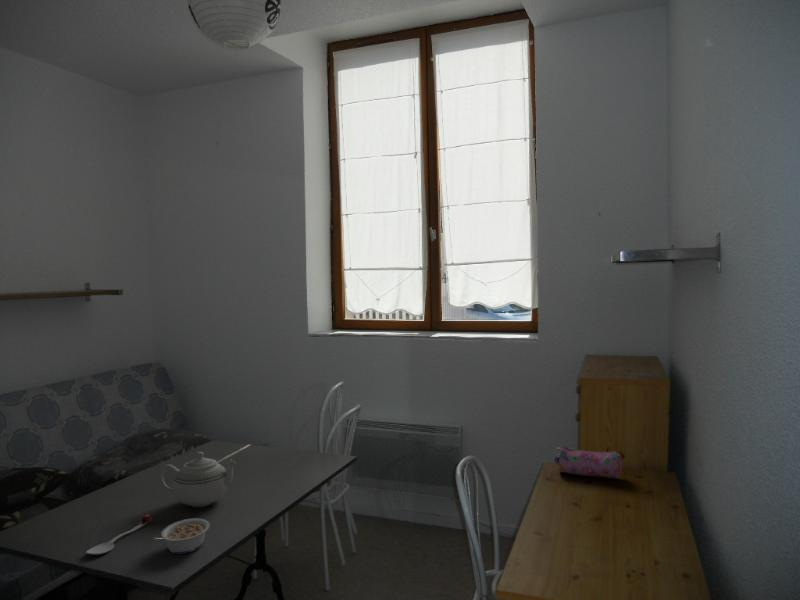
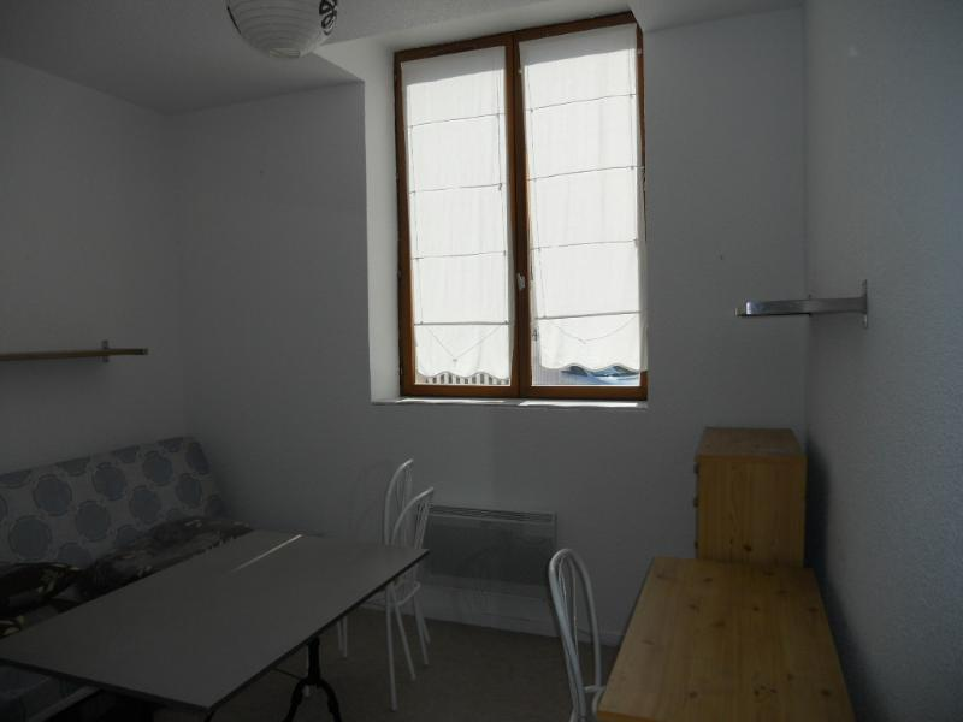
- legume (185, 536)
- pencil case (588, 462)
- spoon (122, 534)
- teapot (199, 477)
